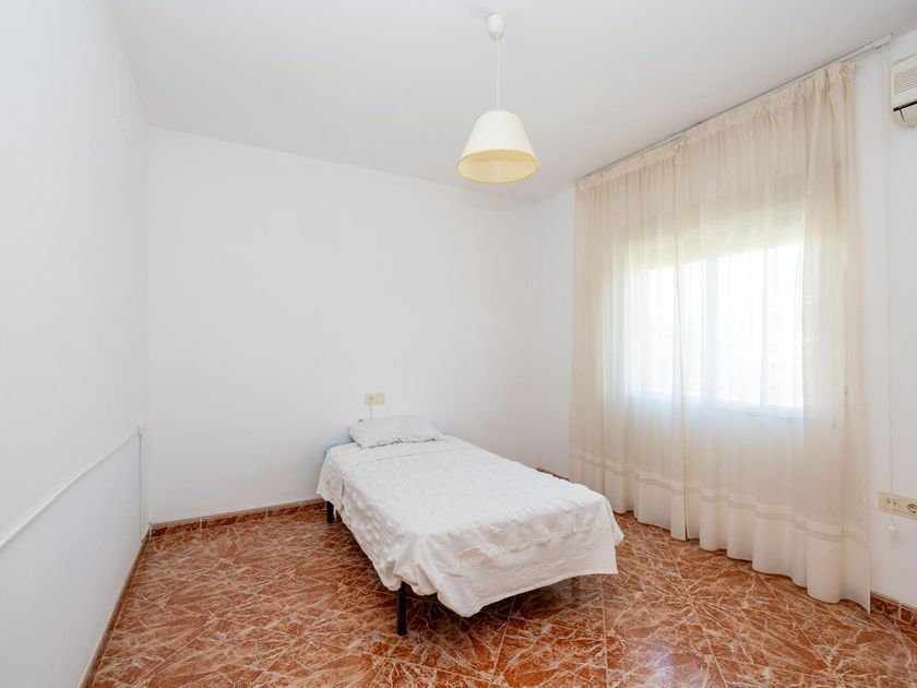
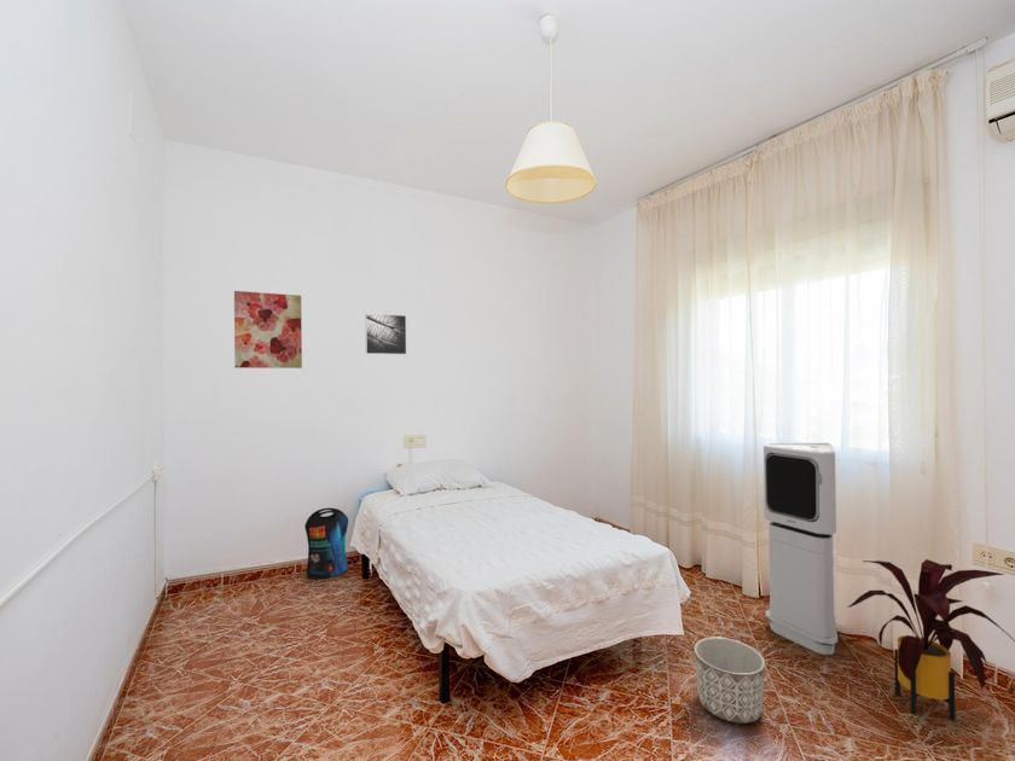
+ air purifier (811, 539)
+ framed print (385, 333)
+ wall art (268, 330)
+ pouch (327, 542)
+ house plant (923, 632)
+ planter (729, 680)
